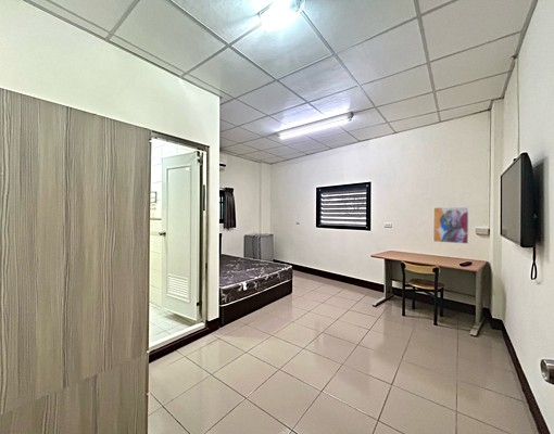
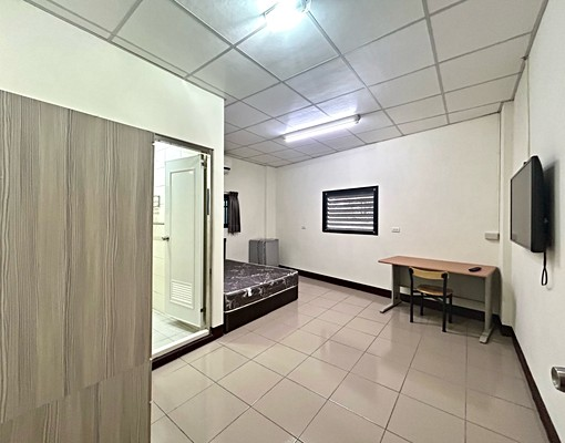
- wall art (450, 225)
